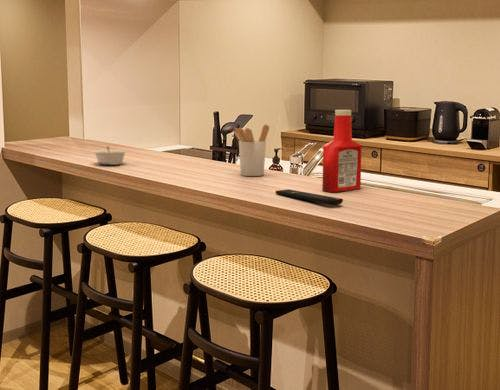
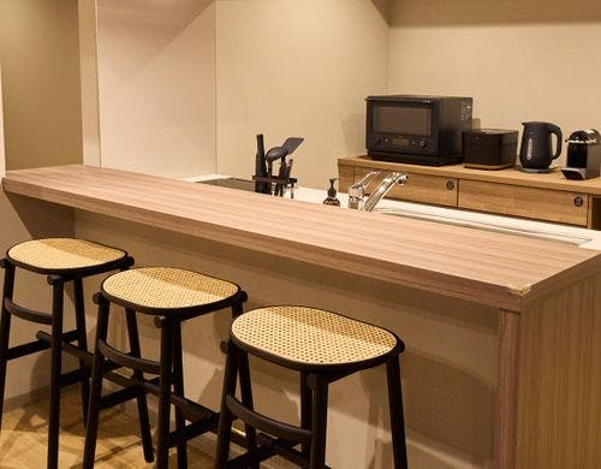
- soap bottle (342, 149)
- legume (109, 156)
- utensil holder (249, 150)
- remote control (308, 197)
